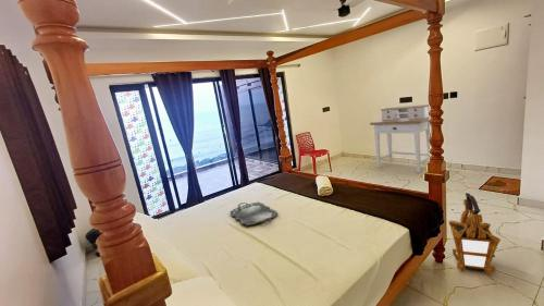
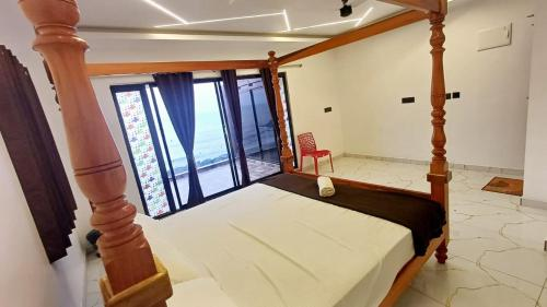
- lantern (472, 233)
- desk (401, 132)
- serving tray (252, 212)
